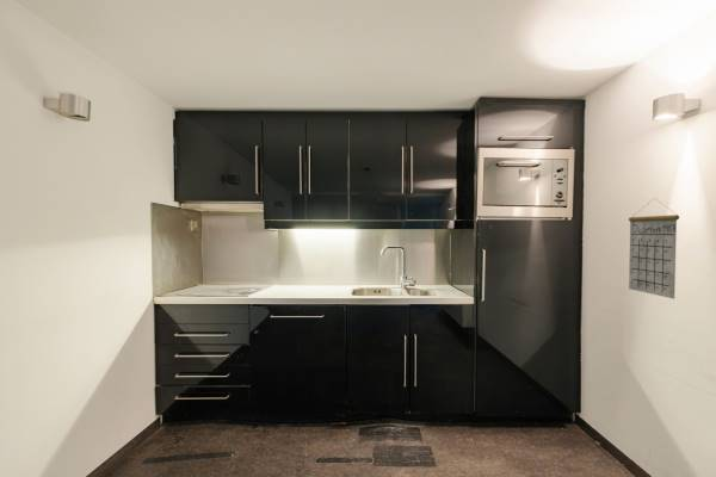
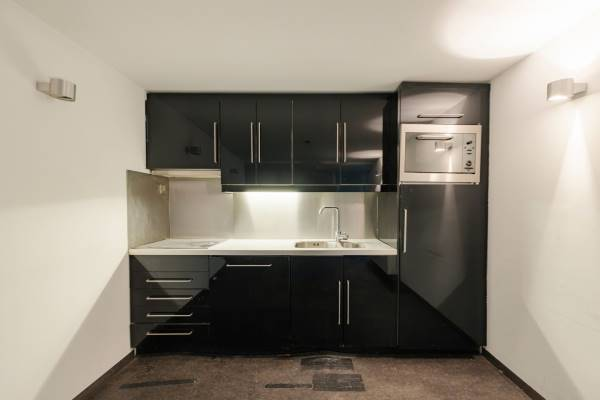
- calendar (650, 246)
